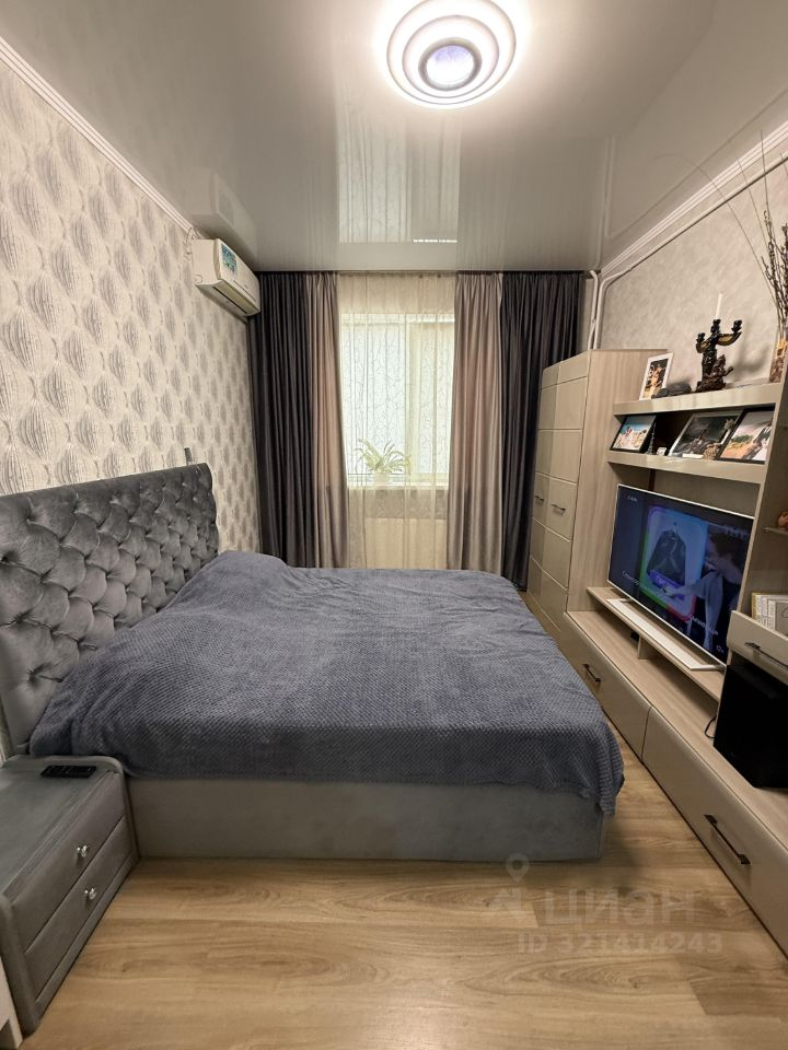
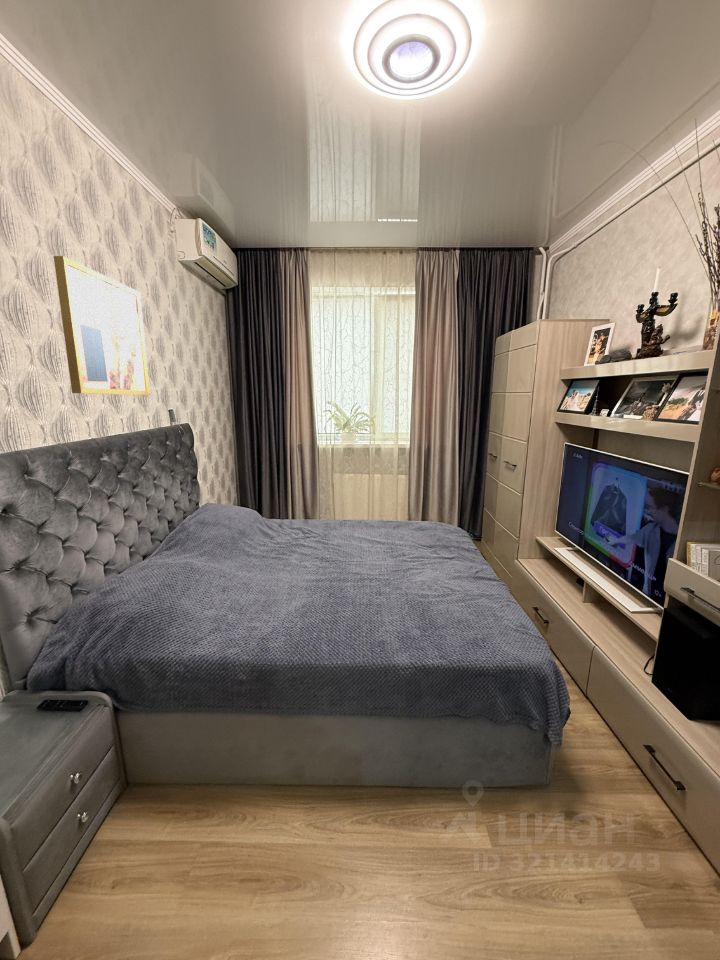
+ wall art (109, 337)
